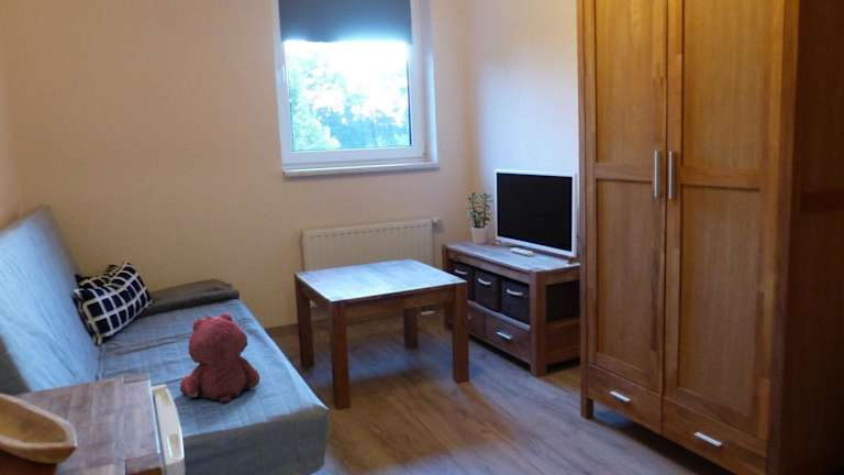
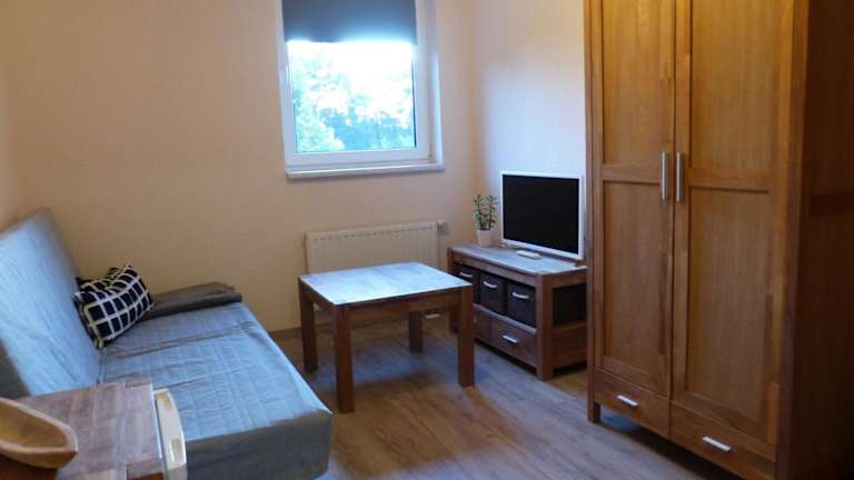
- teddy bear (216, 353)
